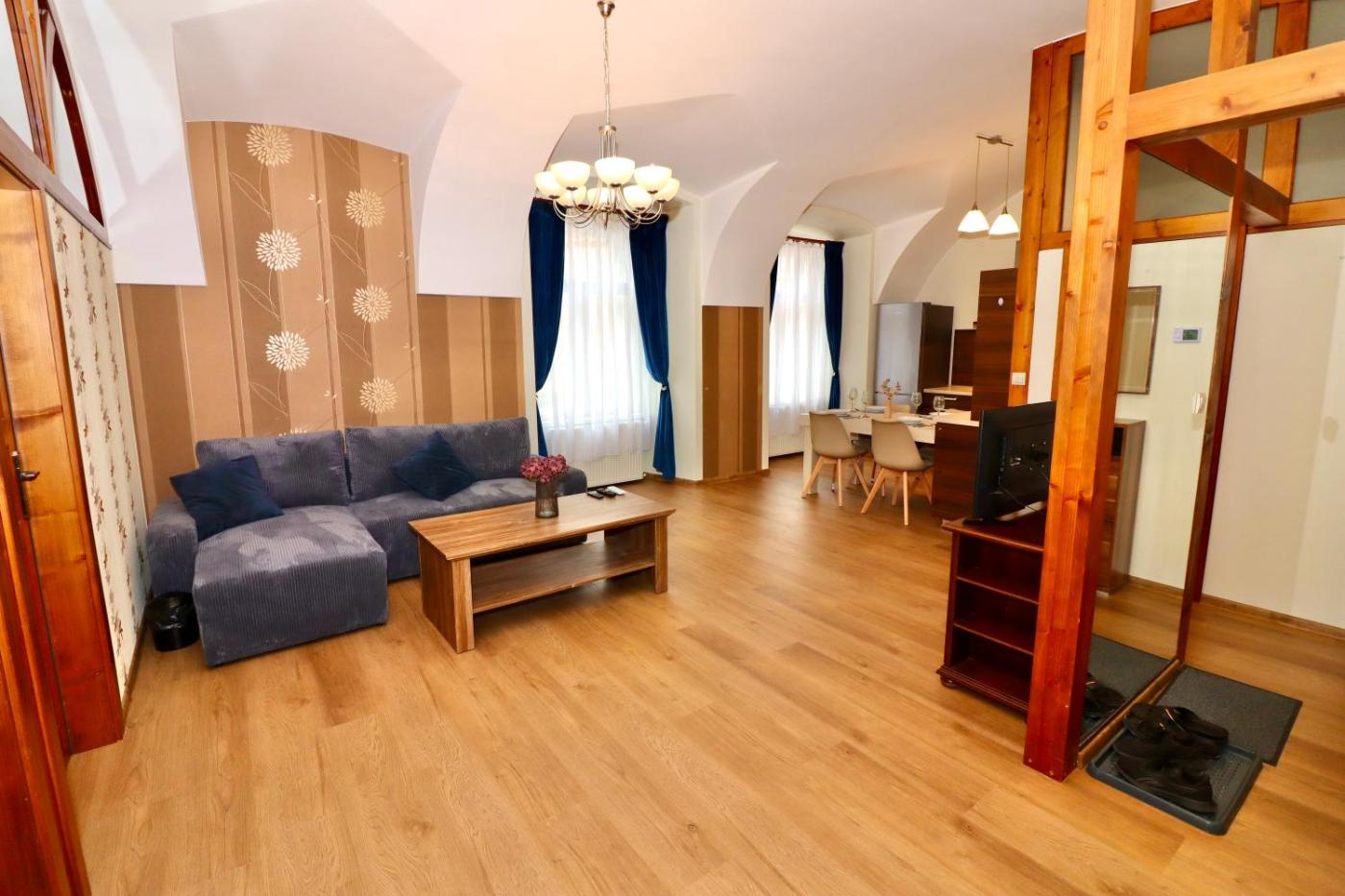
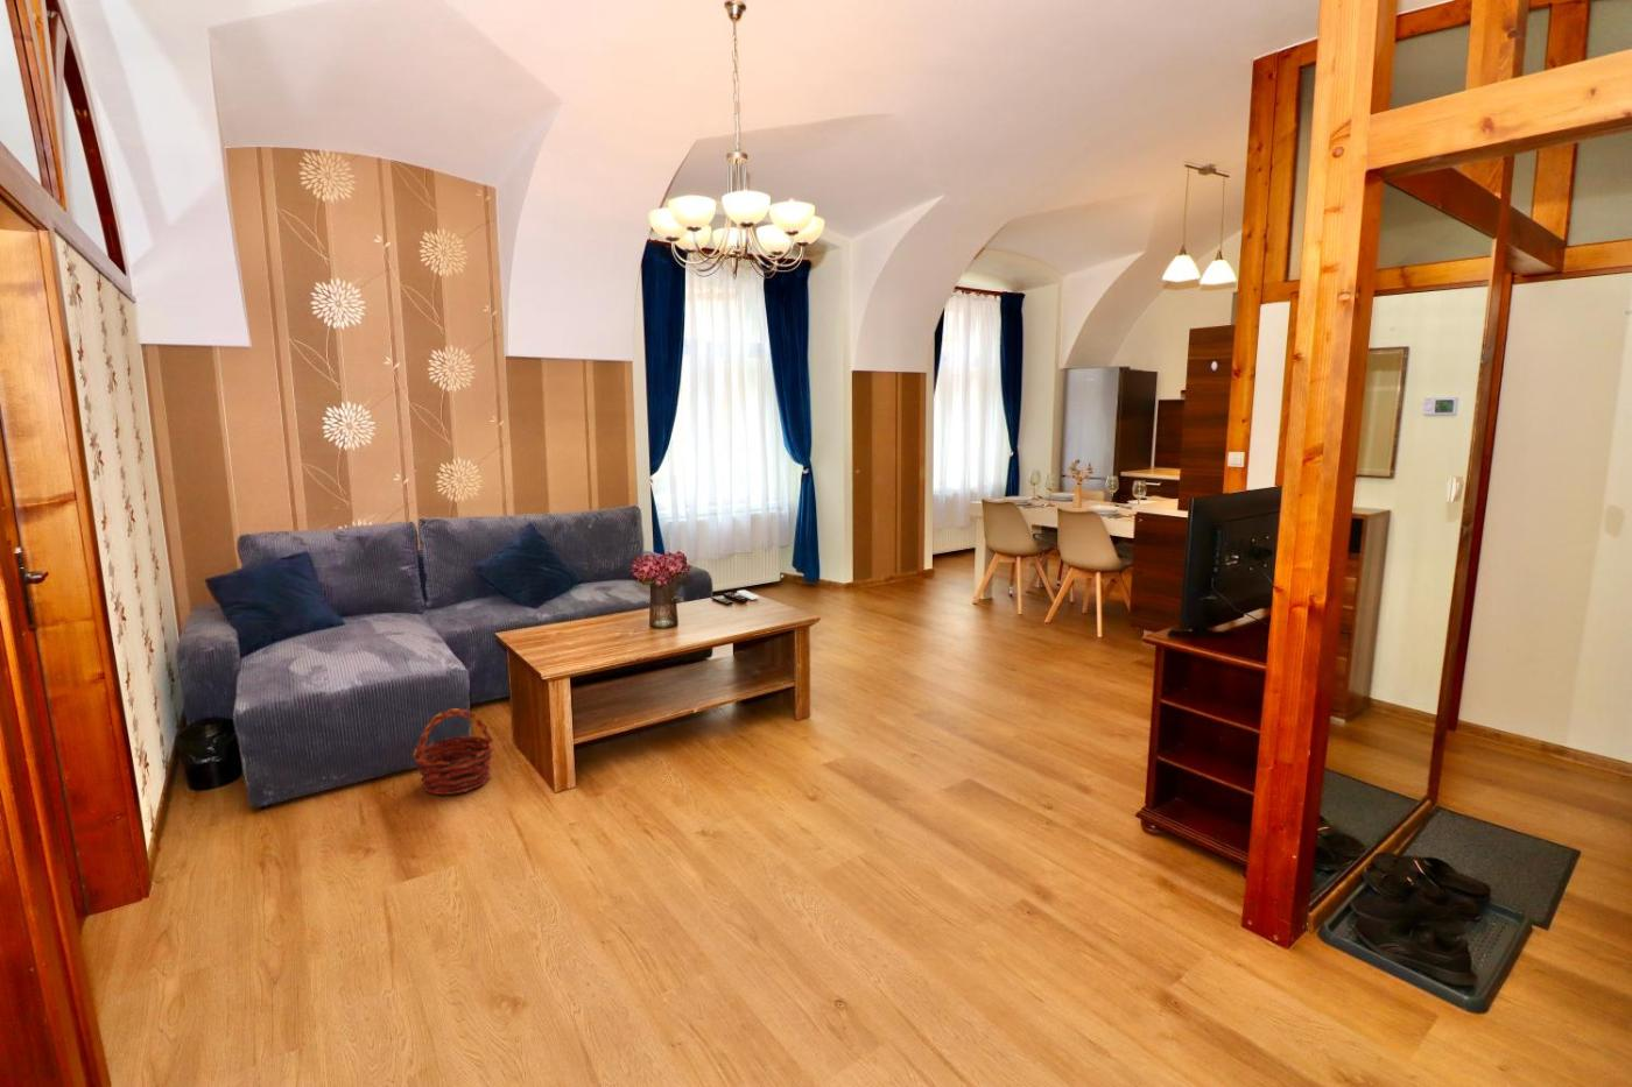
+ basket (454, 746)
